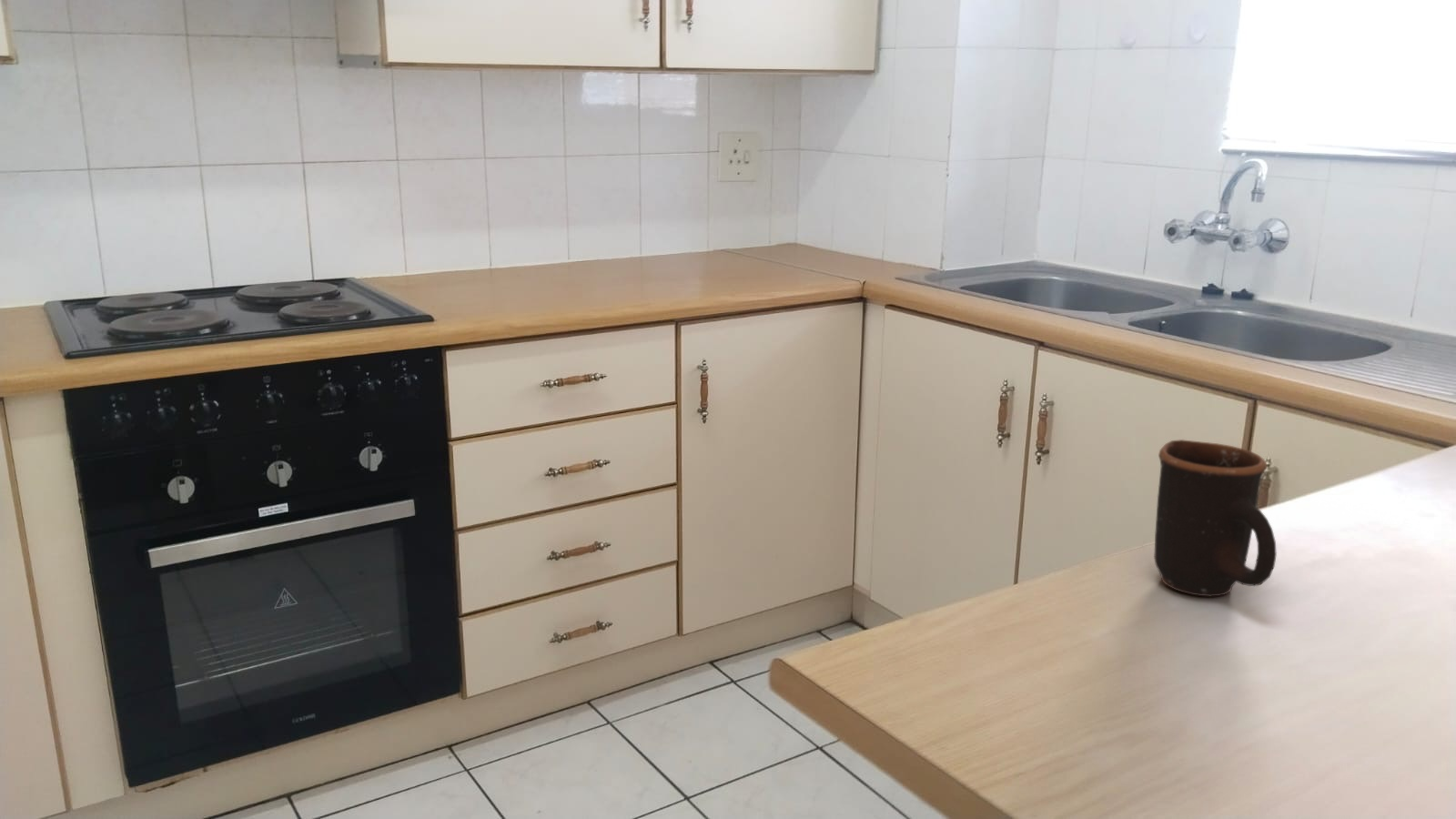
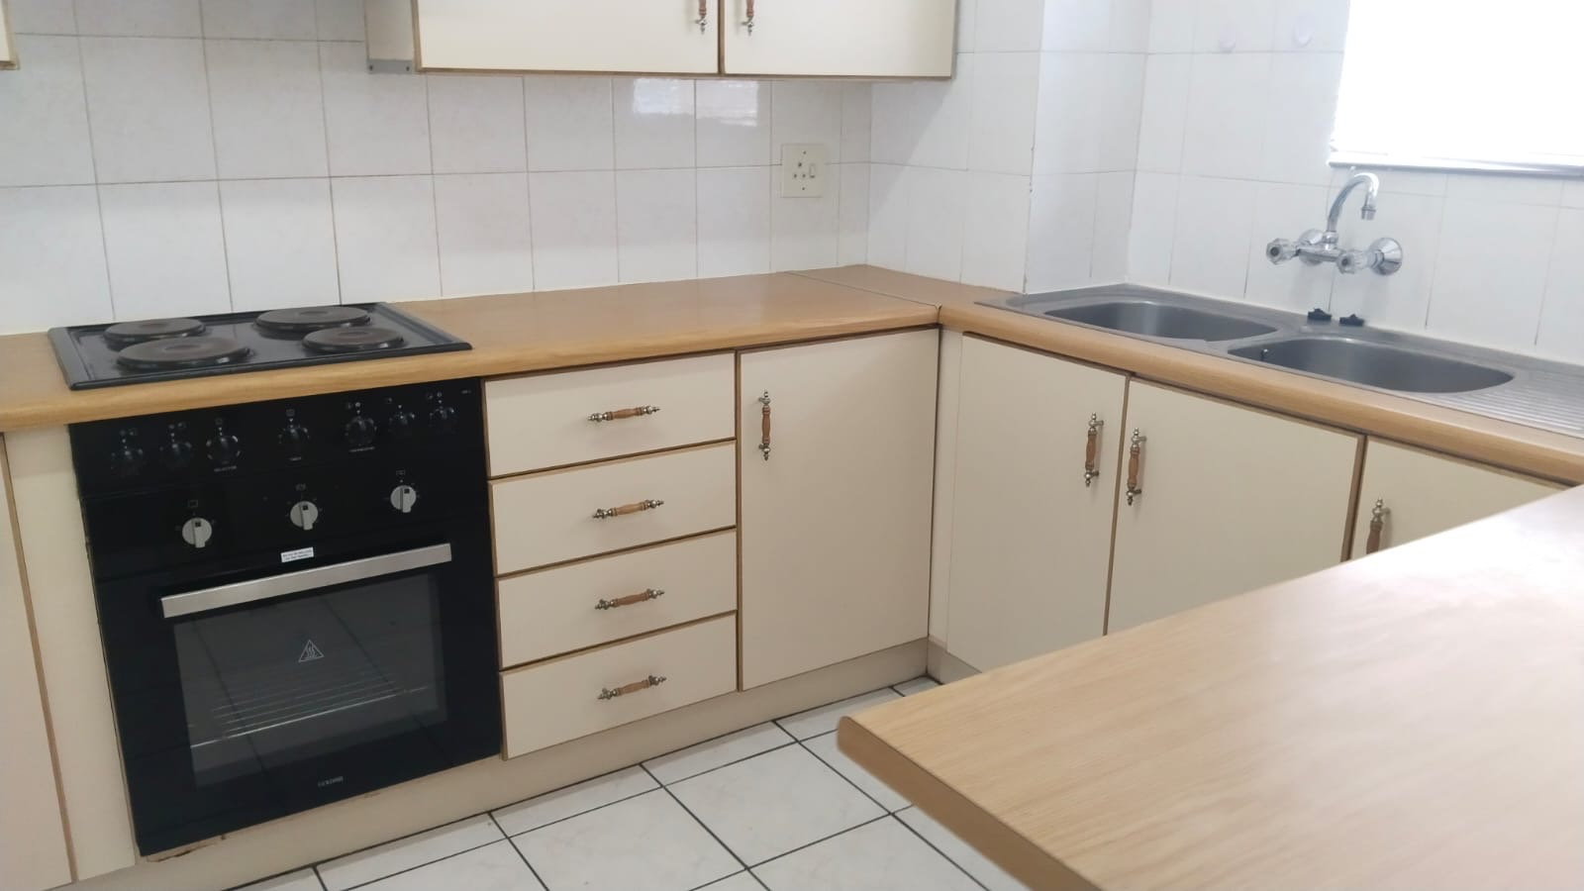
- mug (1217, 526)
